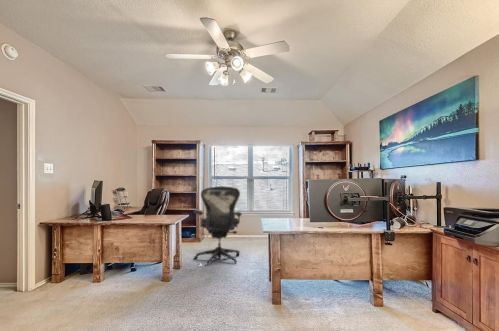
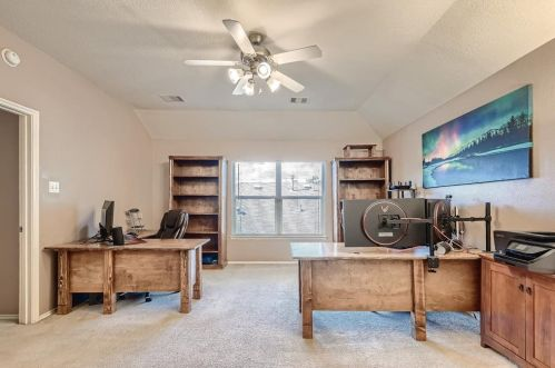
- office chair (218, 221)
